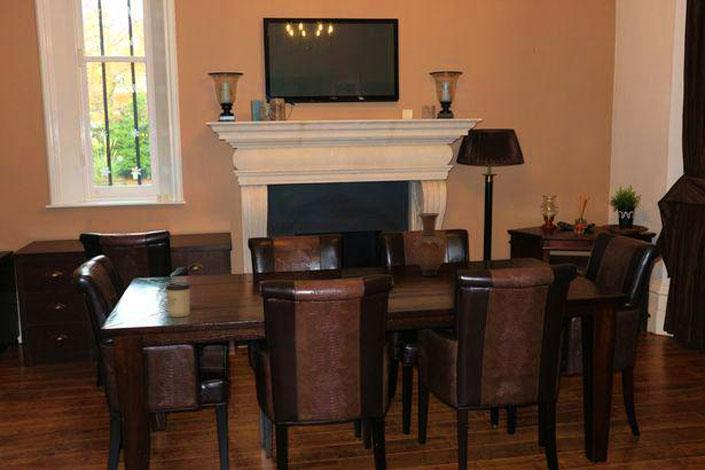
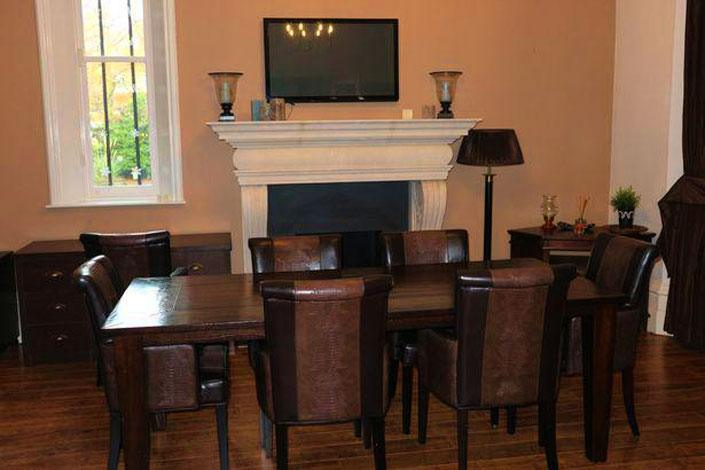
- vase (429, 244)
- cup (178, 299)
